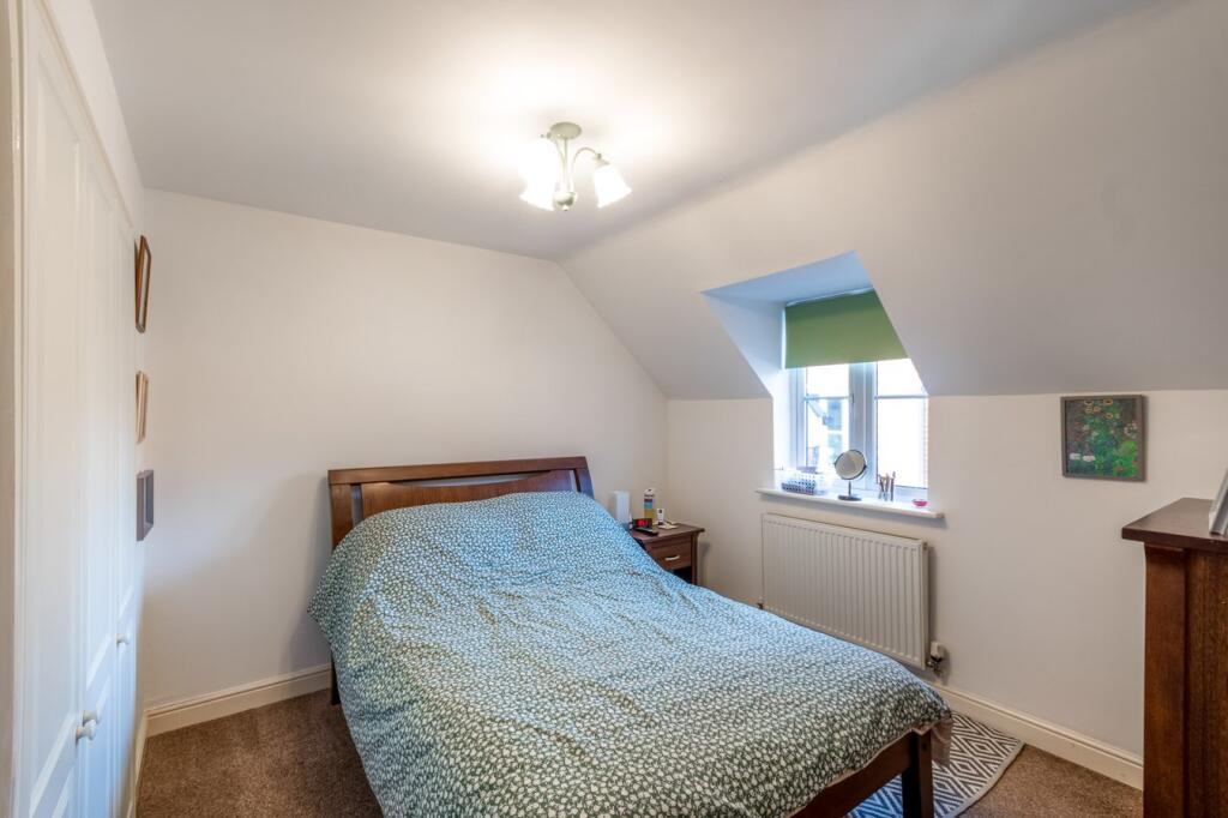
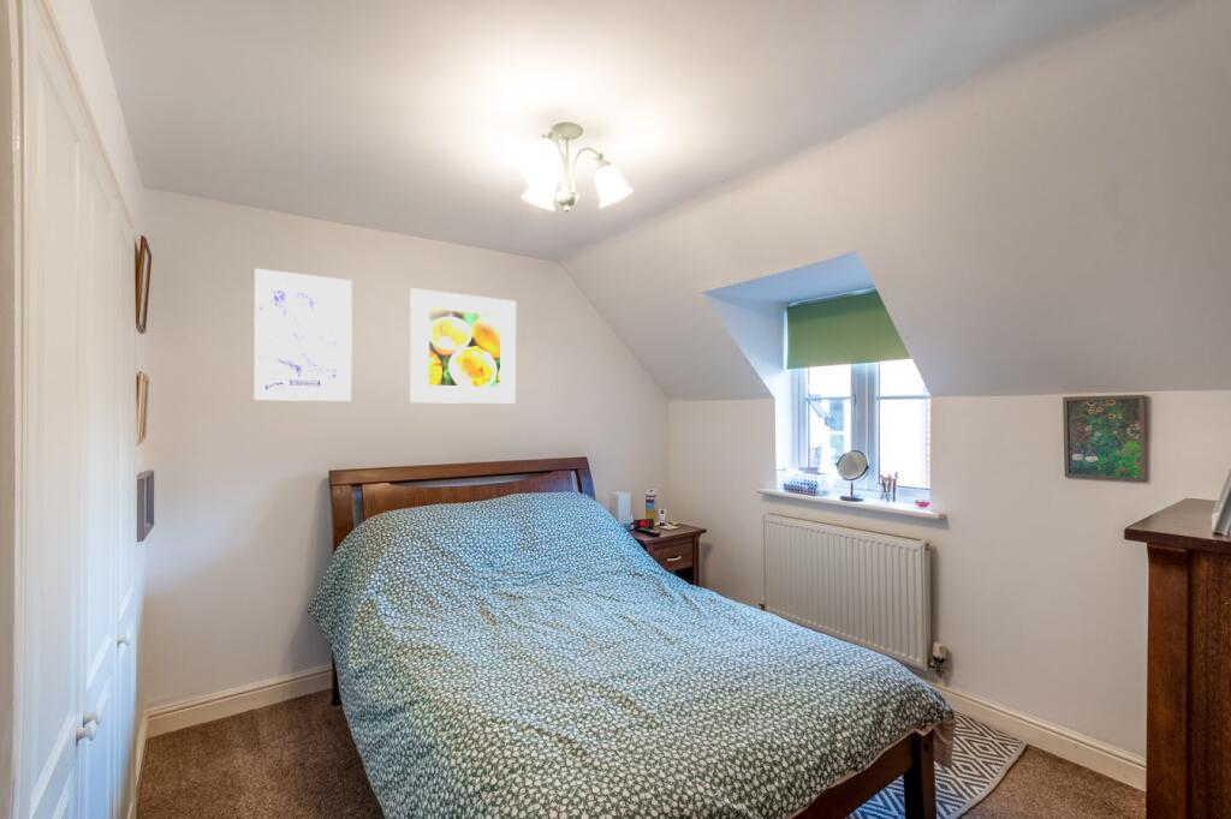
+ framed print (465, 348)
+ wall art (304, 337)
